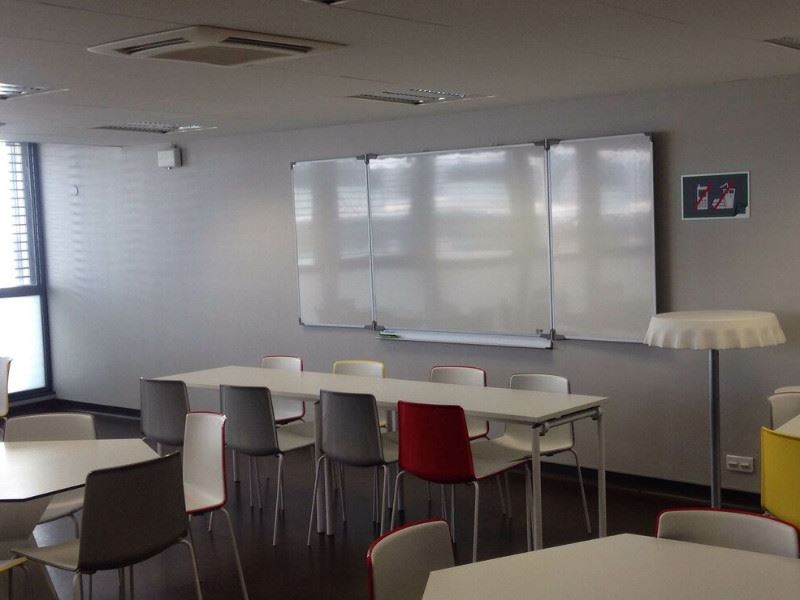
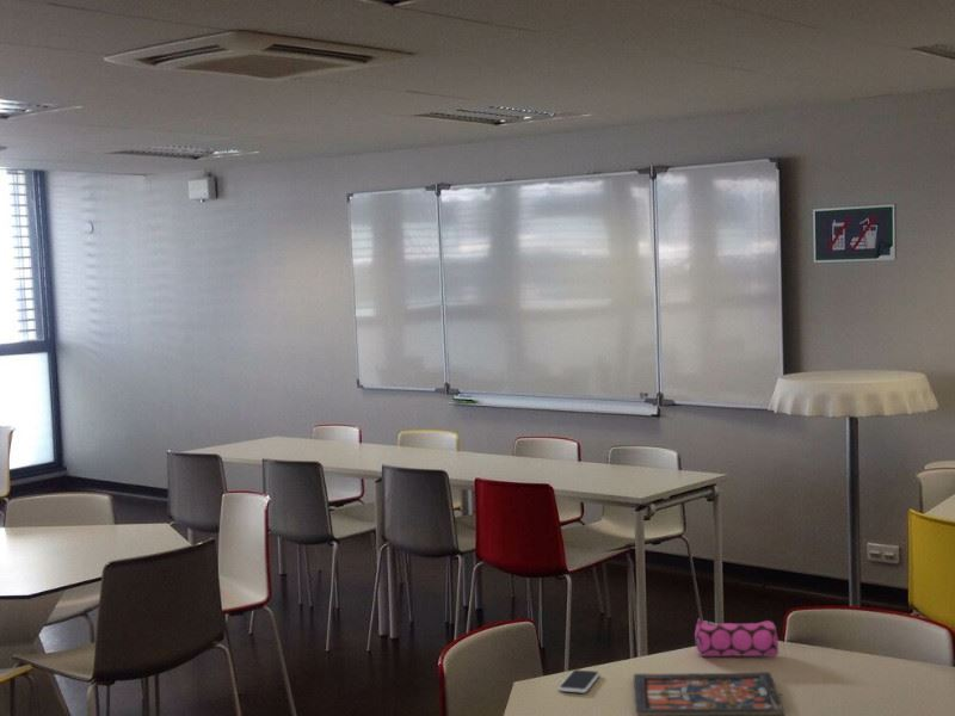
+ board game (708, 695)
+ smartphone (579, 680)
+ pencil case (737, 636)
